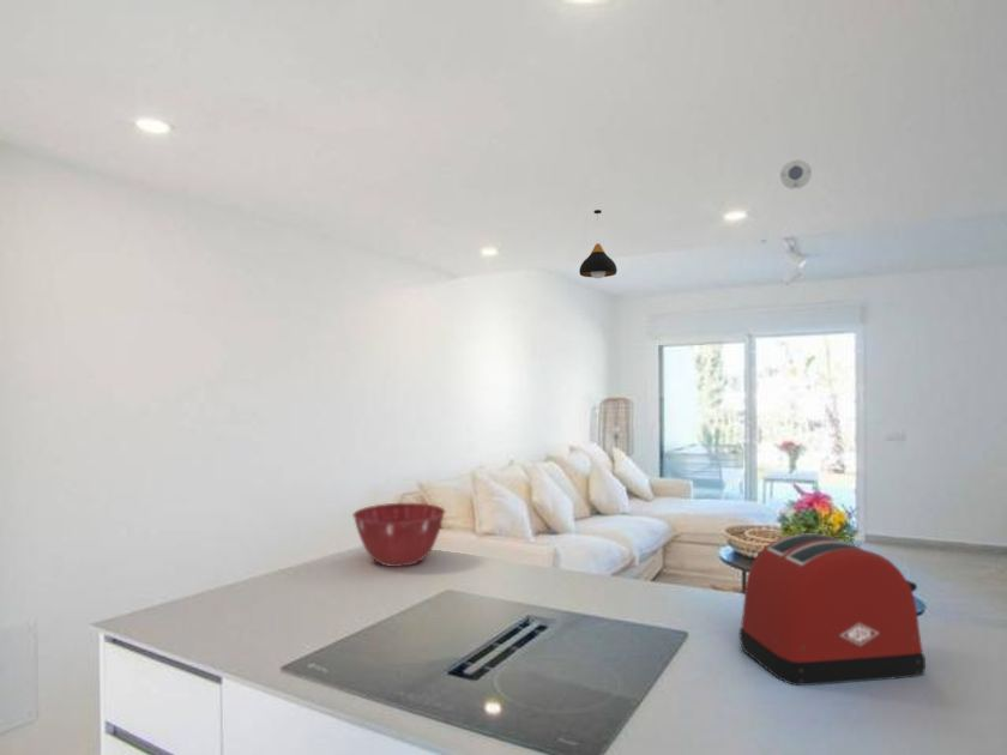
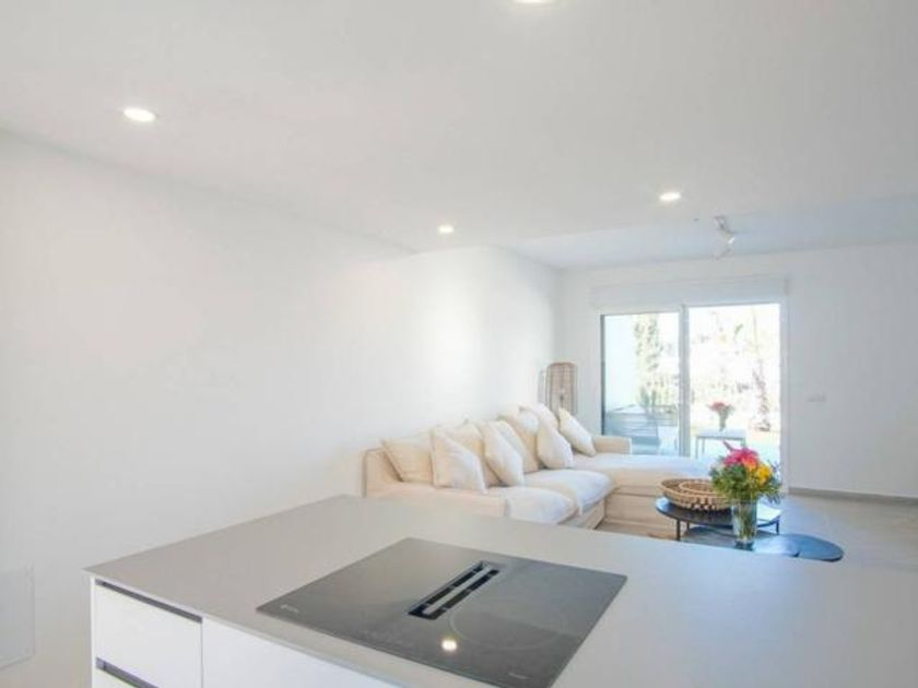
- pendant light (597, 244)
- mixing bowl (399, 536)
- smoke detector (795, 173)
- toaster (830, 599)
